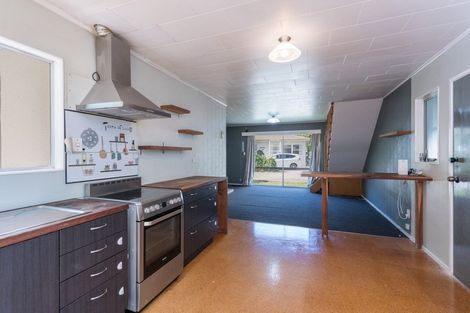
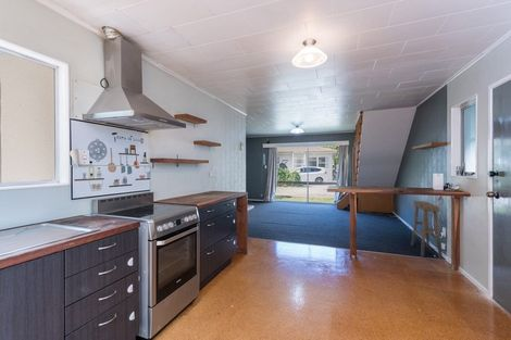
+ stool (425, 227)
